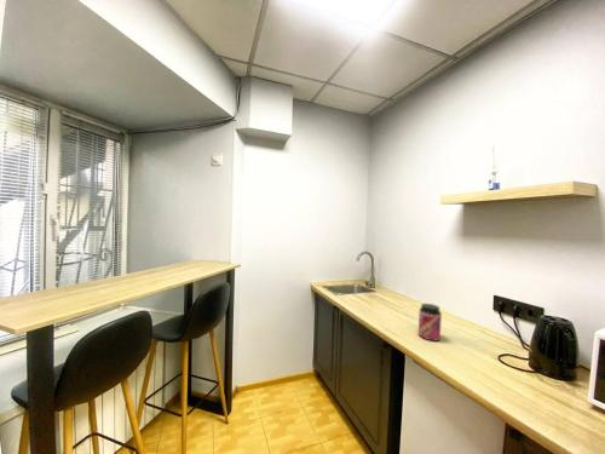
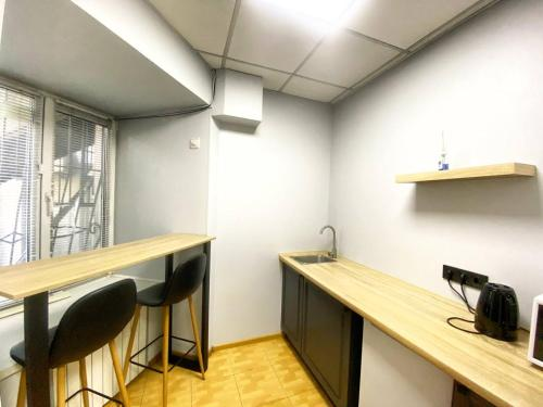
- jar (430, 321)
